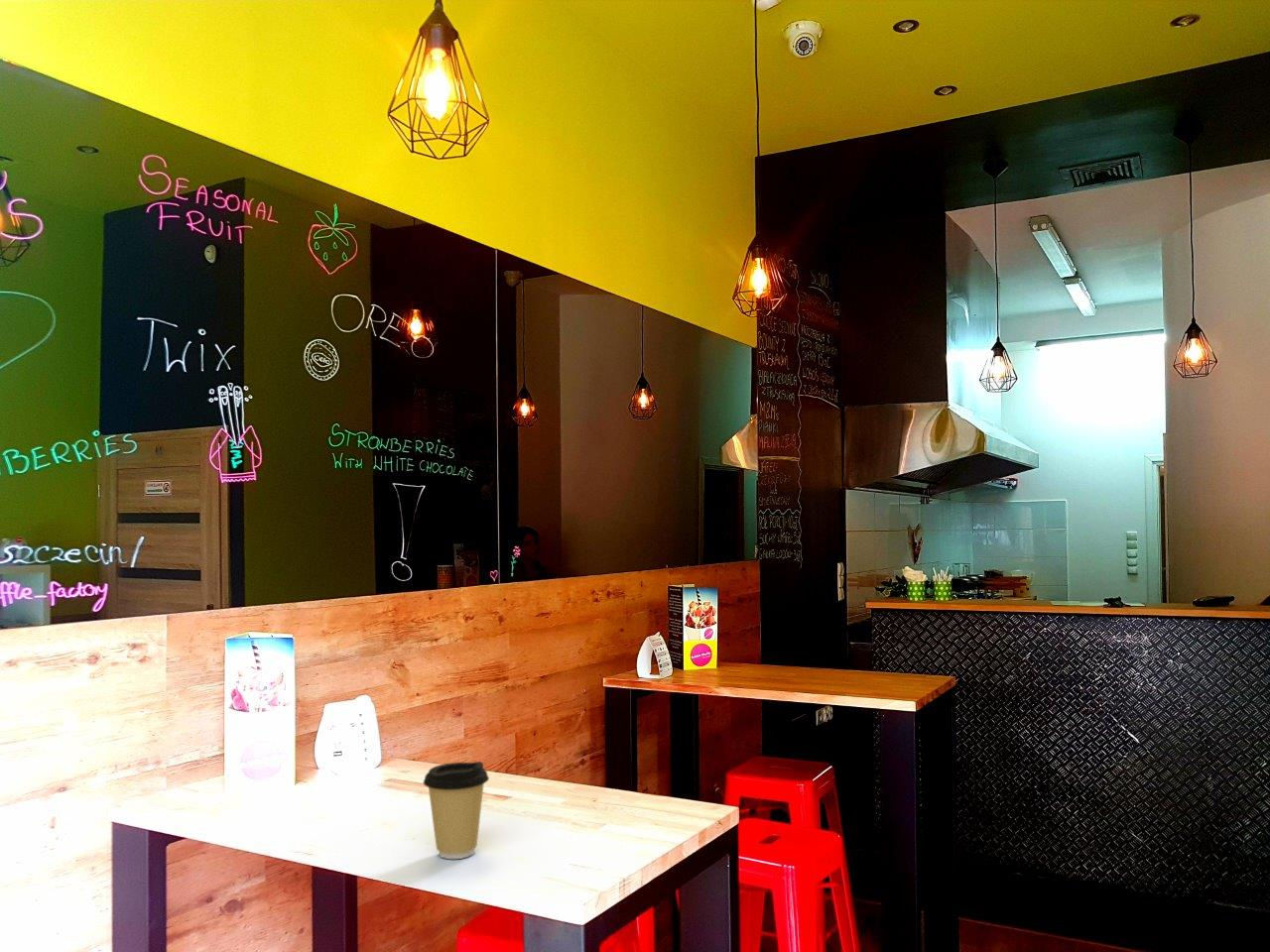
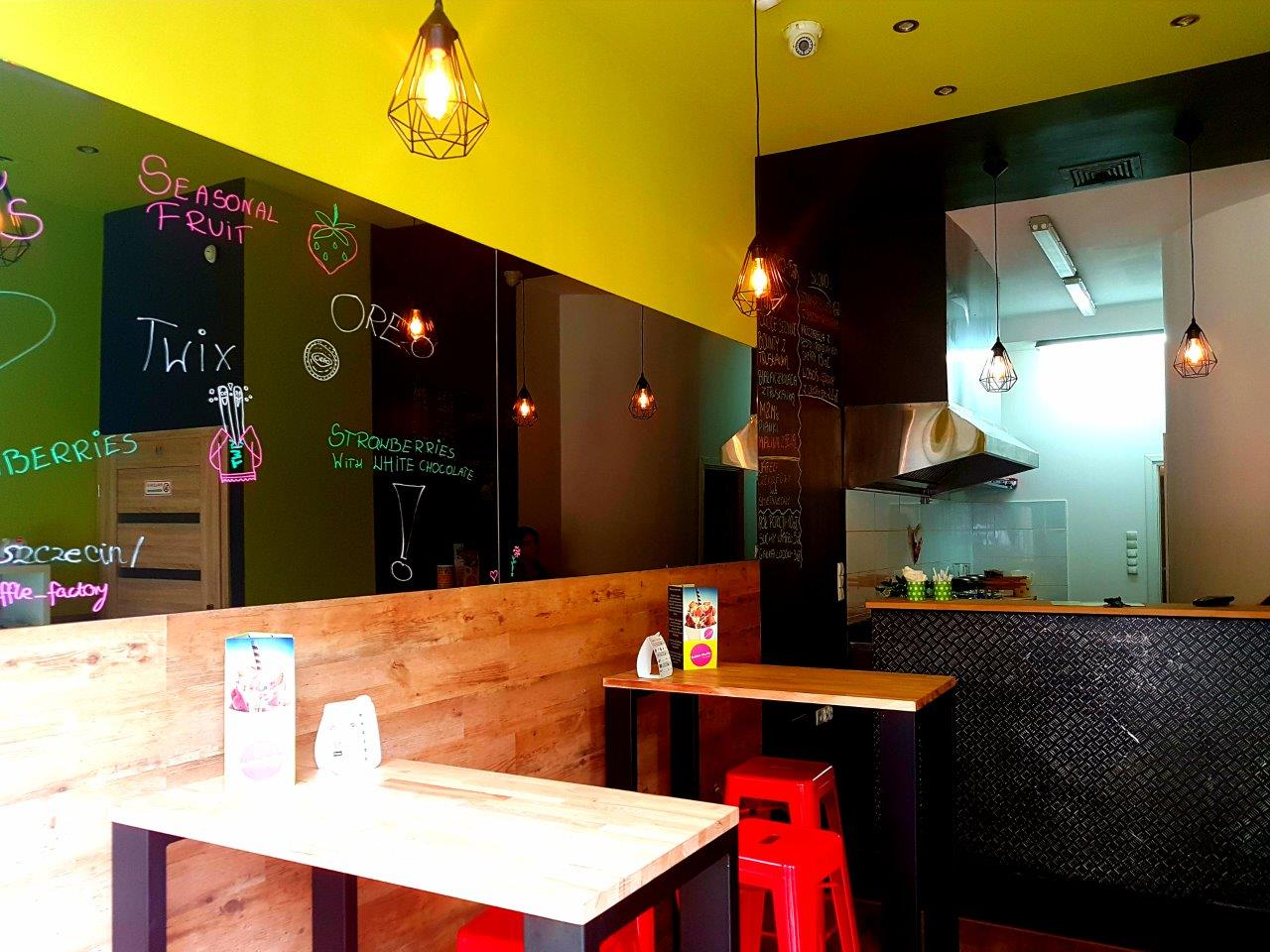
- coffee cup (456, 808)
